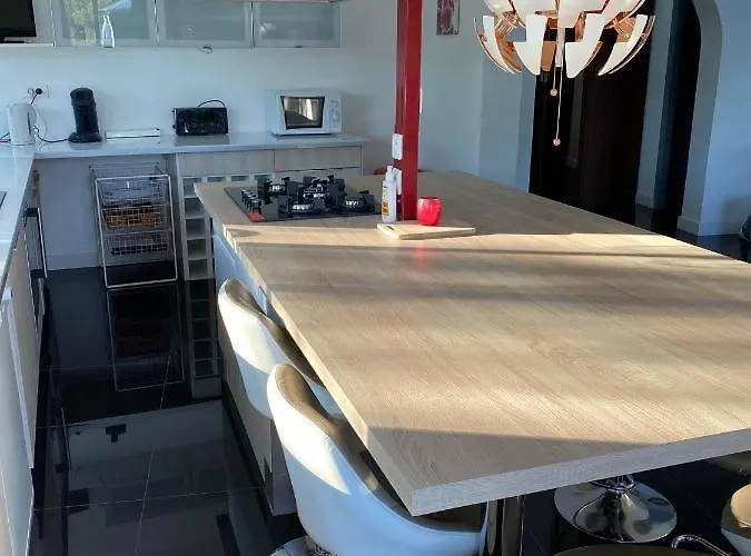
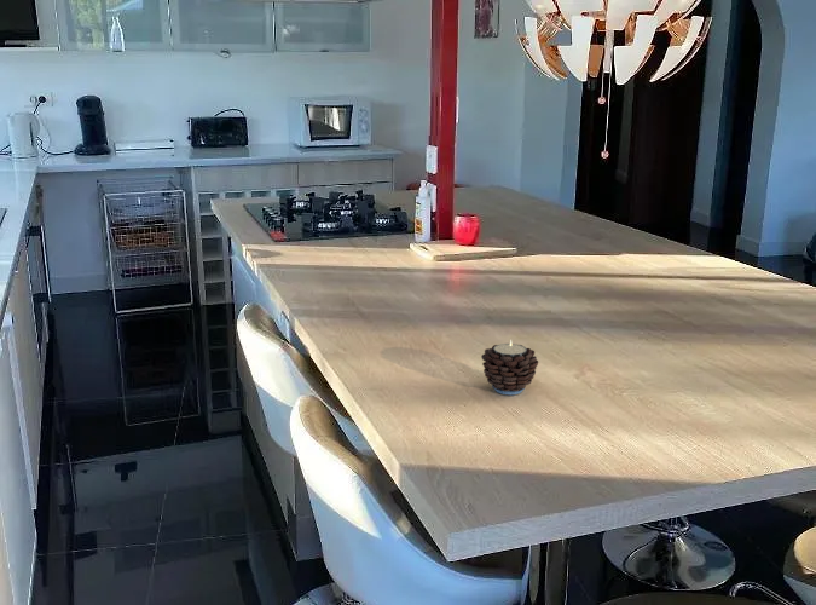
+ candle (509, 364)
